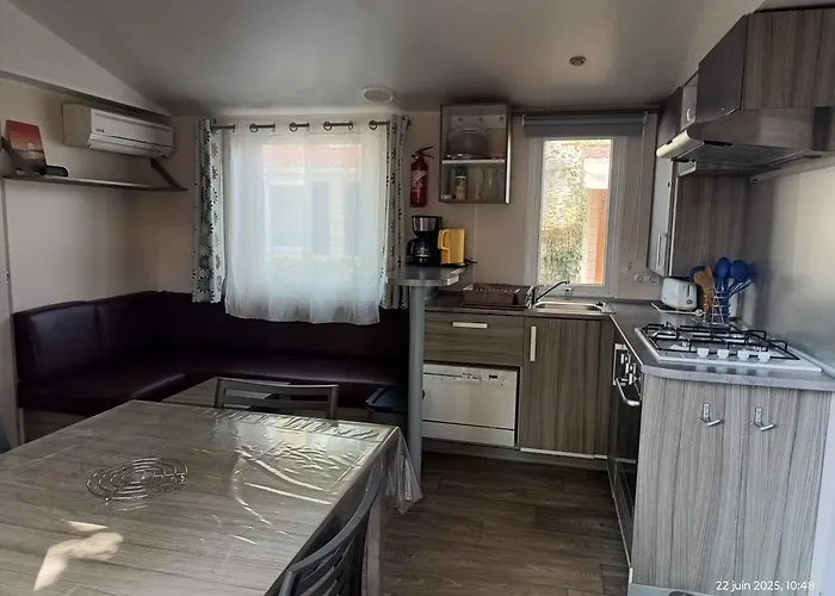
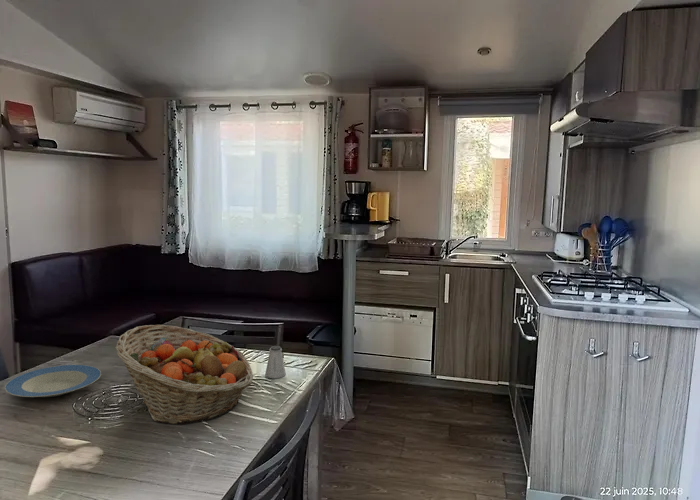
+ saltshaker (275, 360)
+ plate (55, 384)
+ fruit basket (187, 367)
